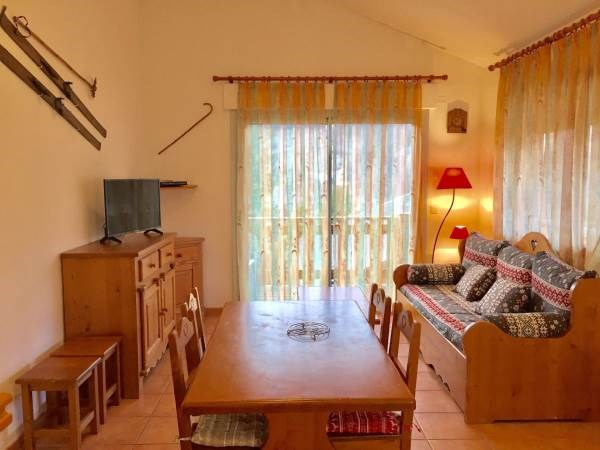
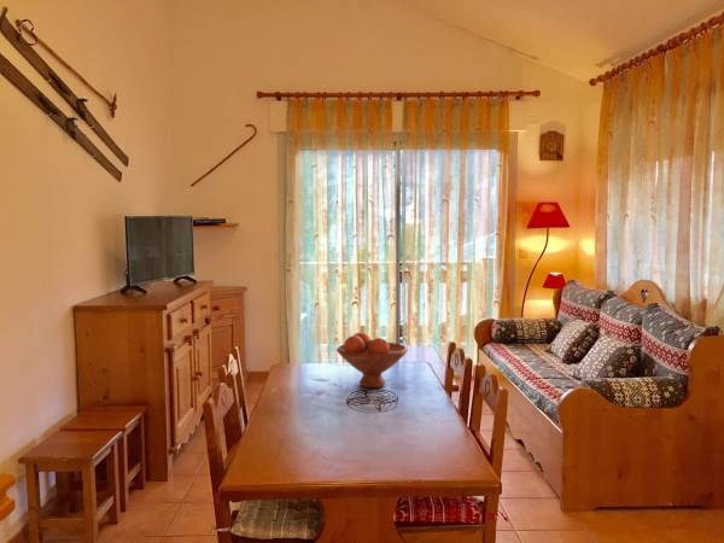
+ fruit bowl (372, 358)
